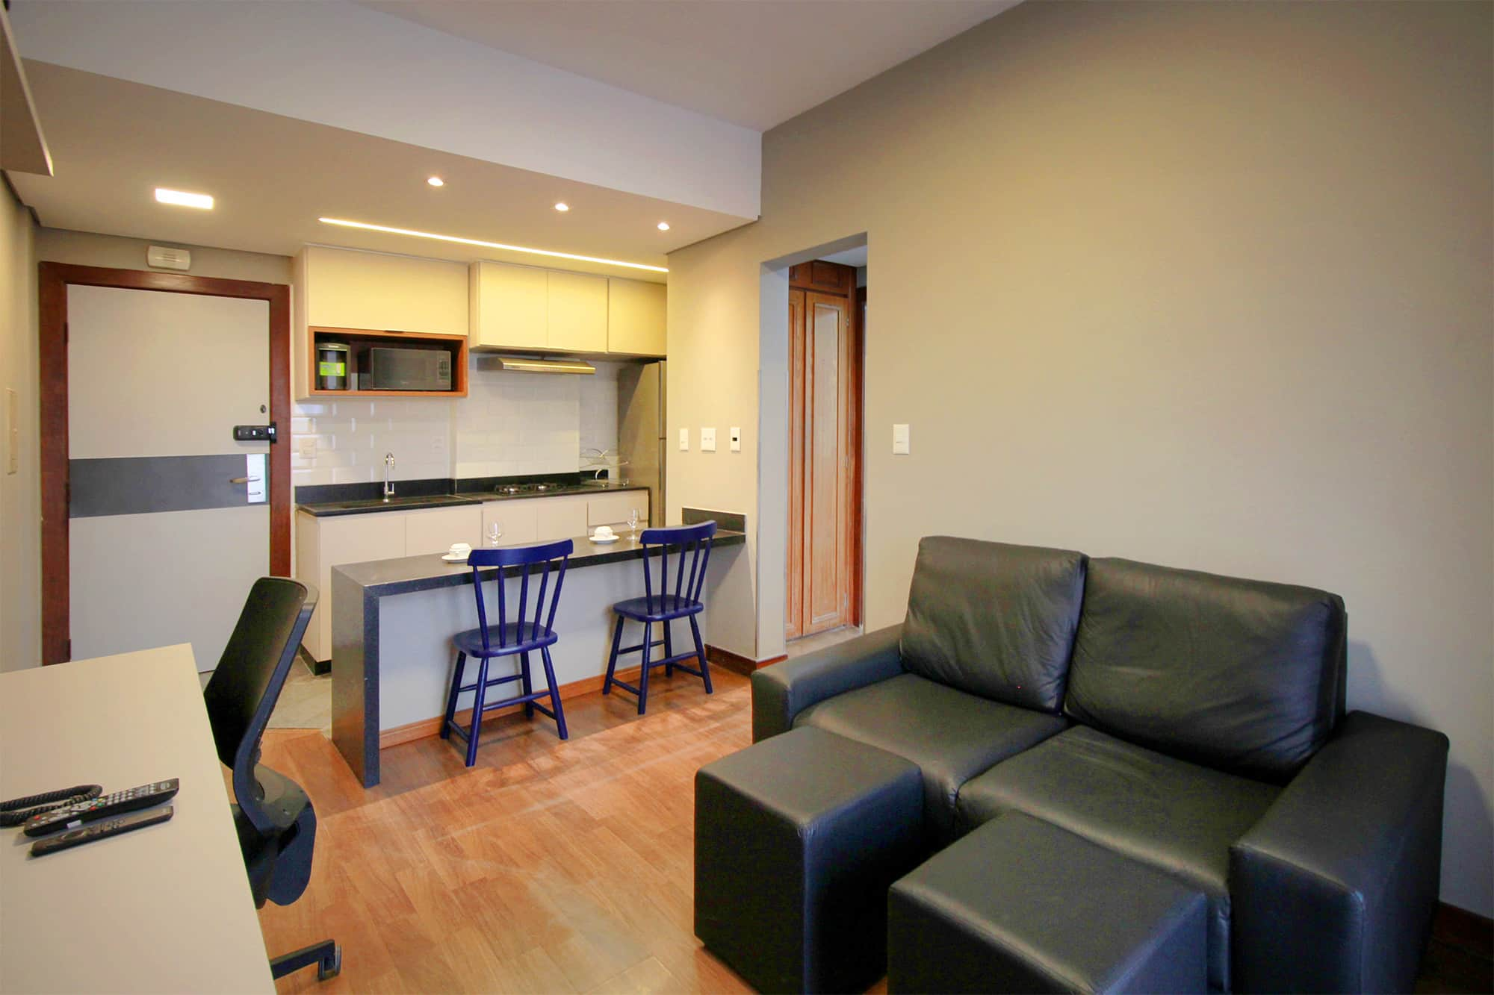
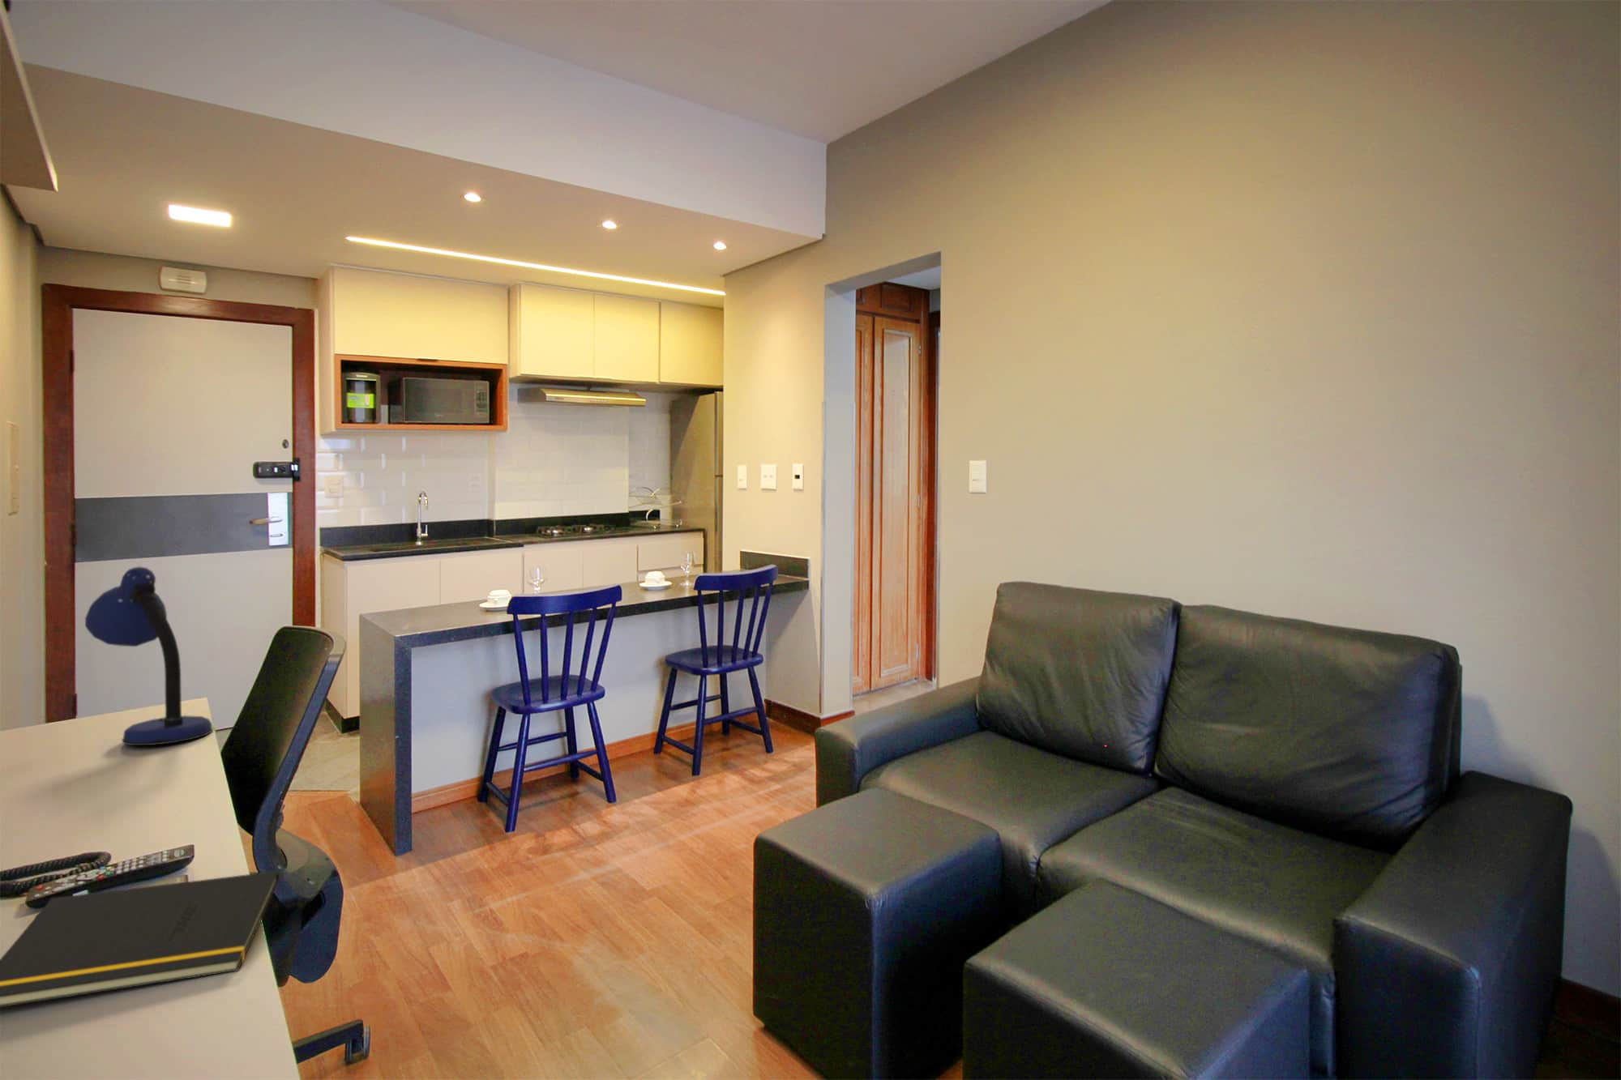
+ desk lamp (148, 641)
+ notepad (142, 933)
